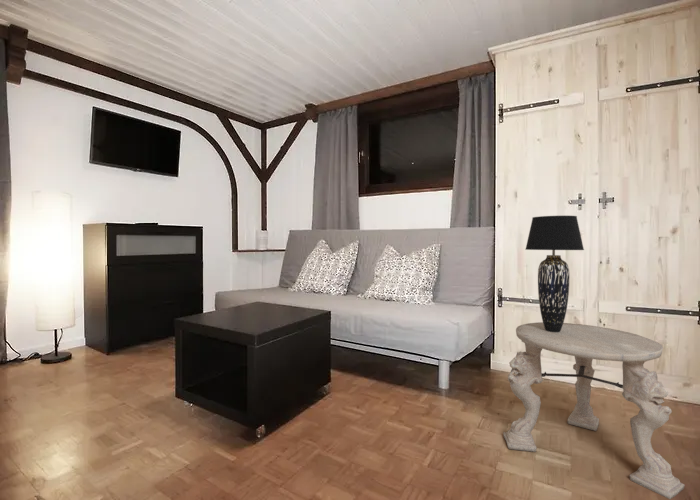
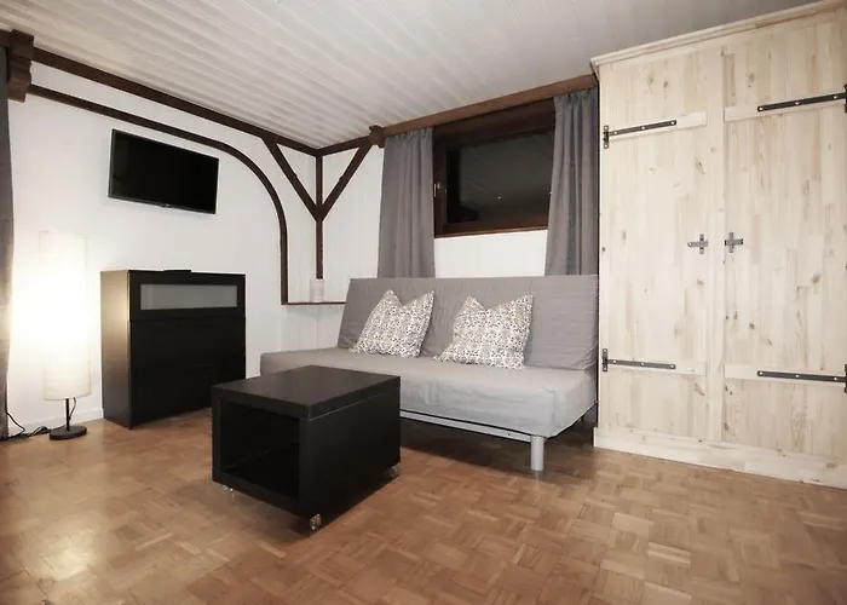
- side table (576, 389)
- table lamp (553, 273)
